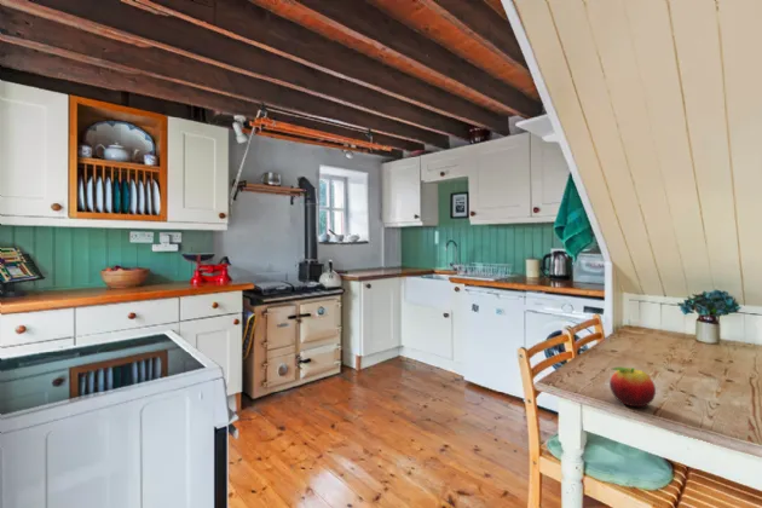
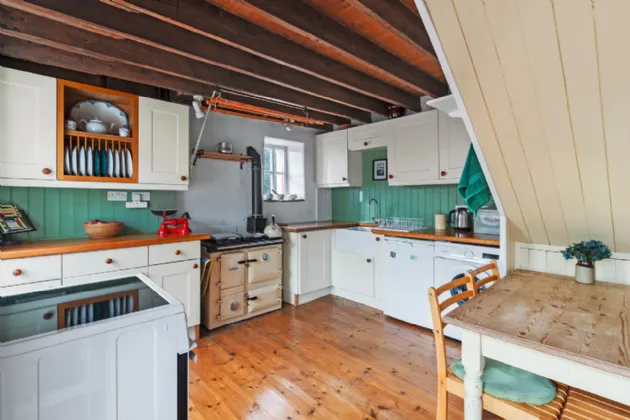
- fruit (631, 385)
